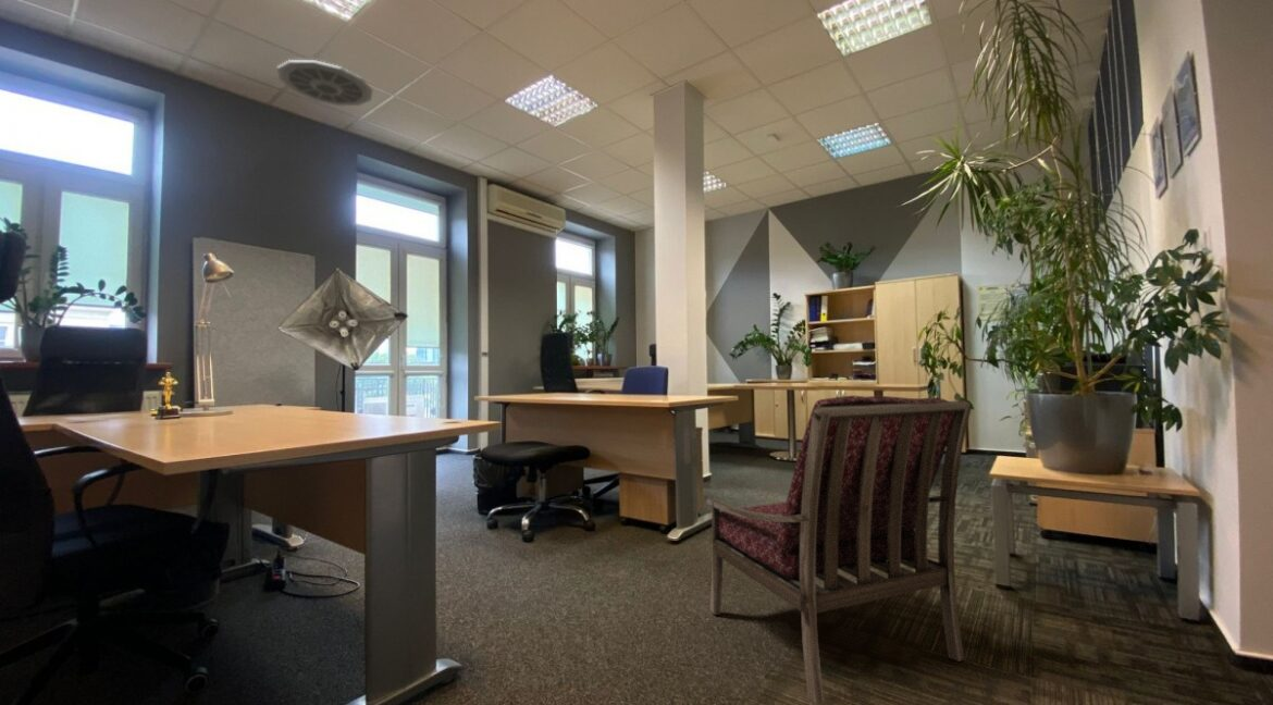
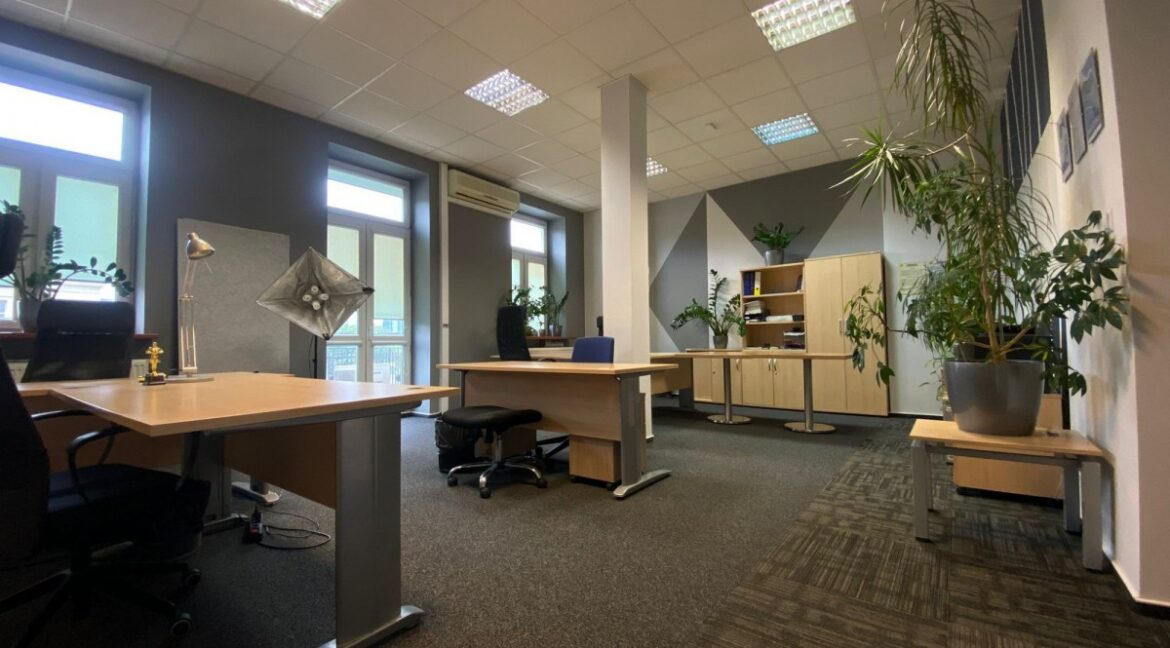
- armchair (826, 512)
- ceiling vent (326, 86)
